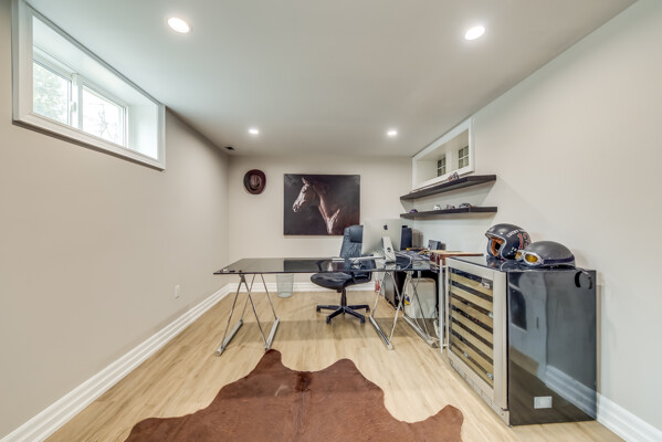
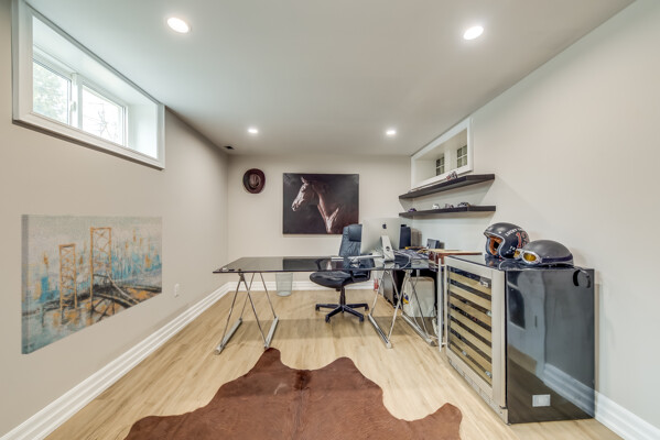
+ wall art (112, 265)
